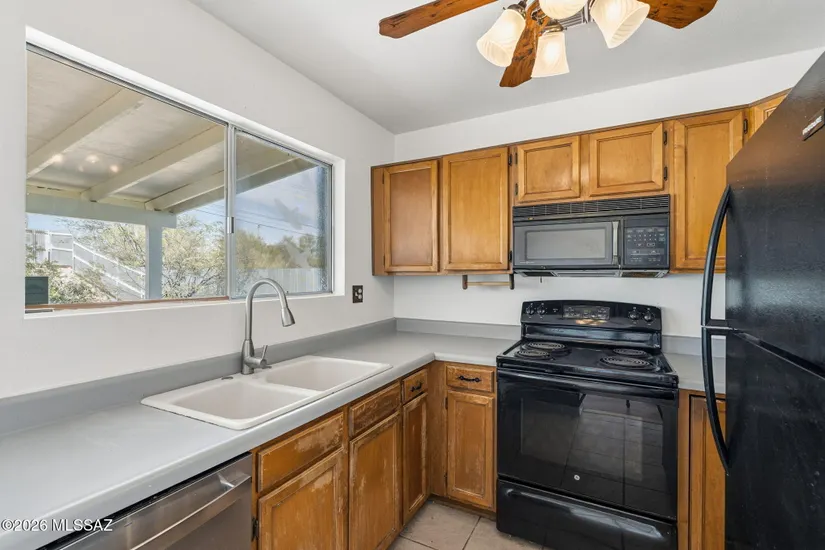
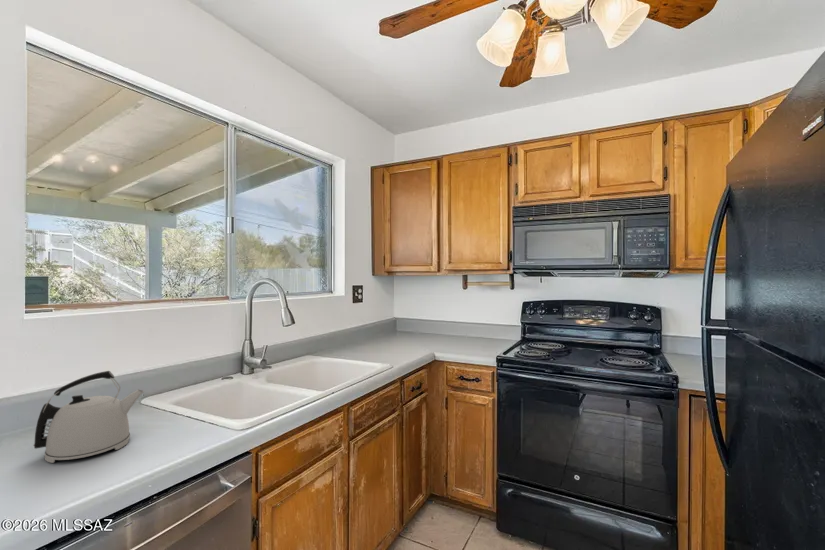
+ kettle (92, 409)
